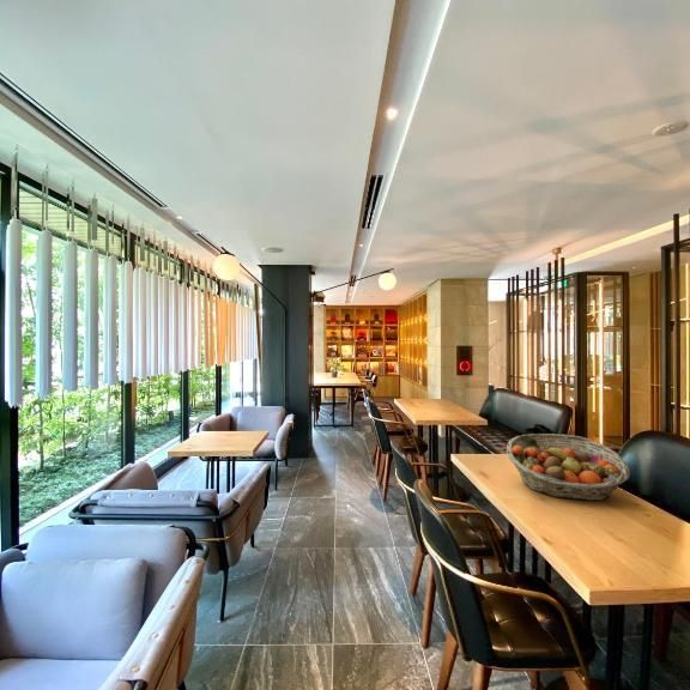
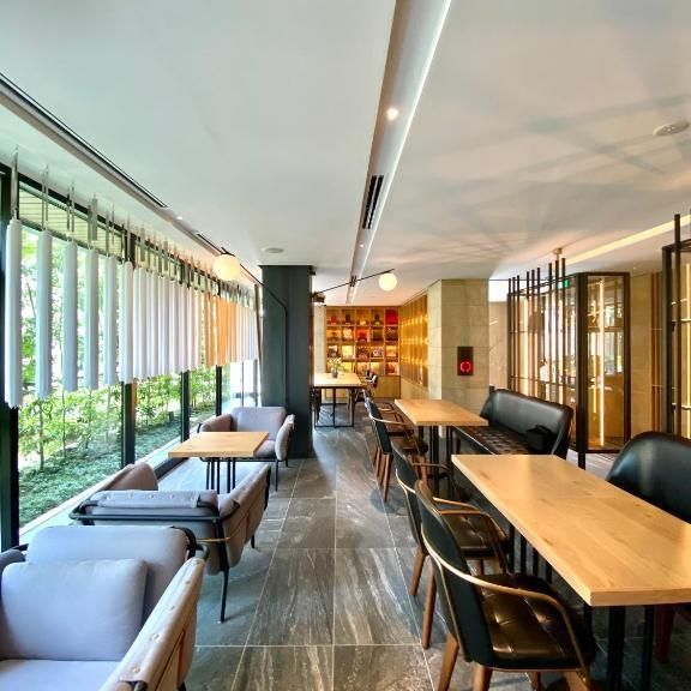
- fruit basket (563, 465)
